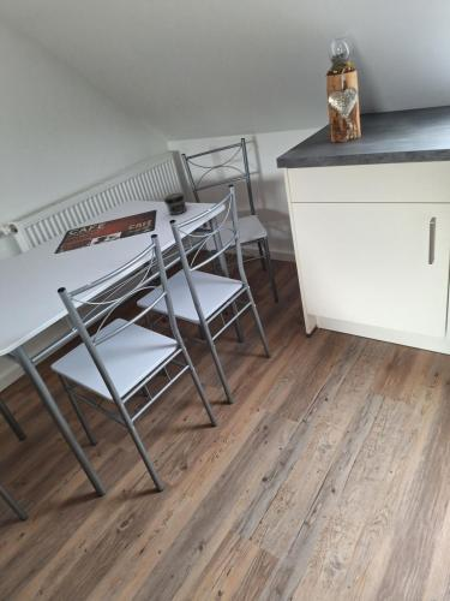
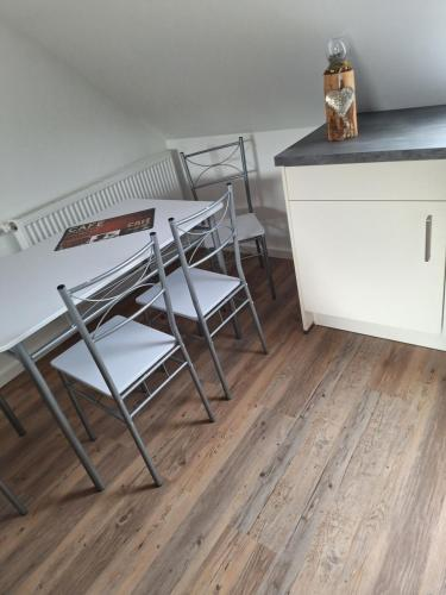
- jar (175, 203)
